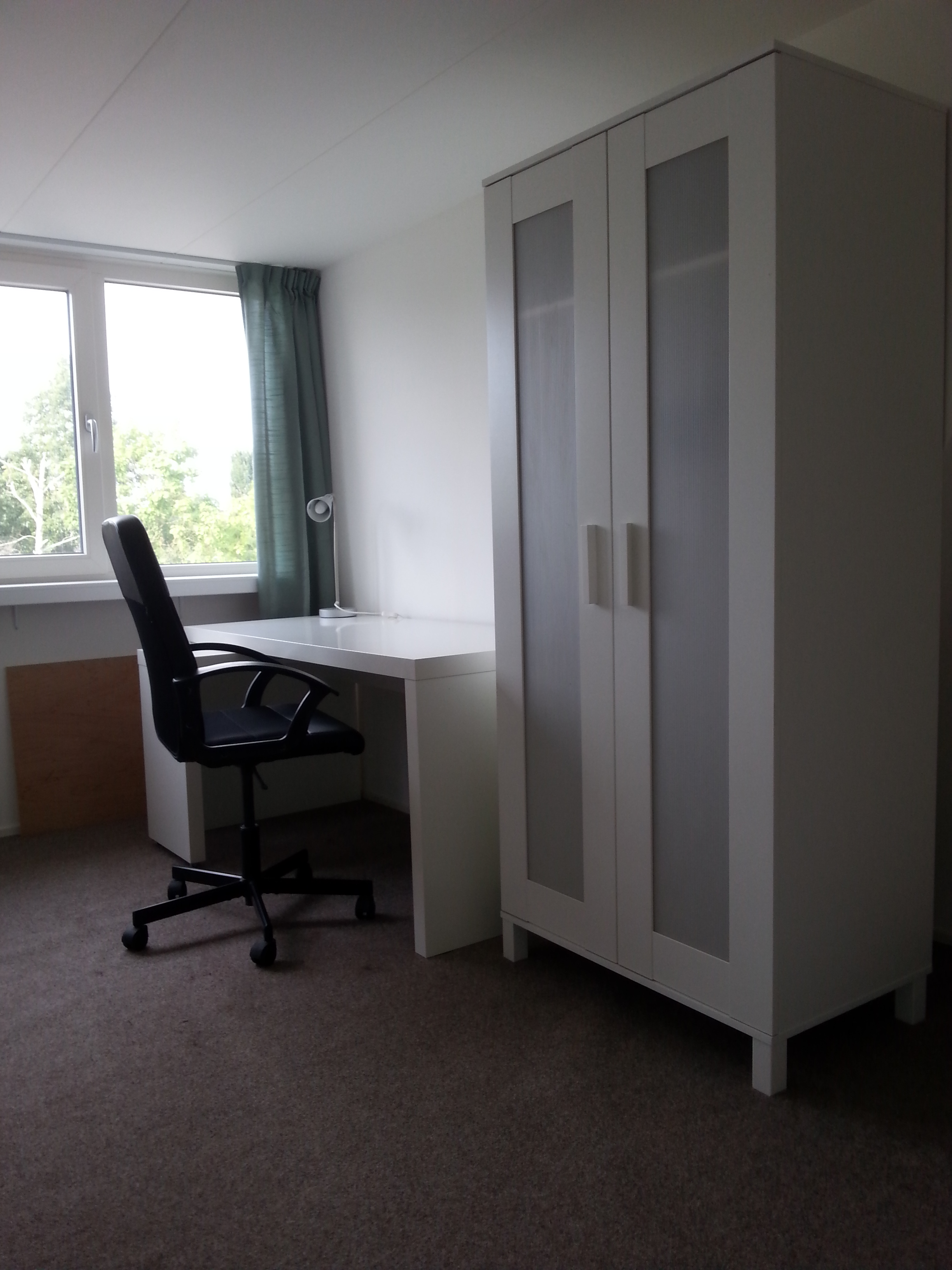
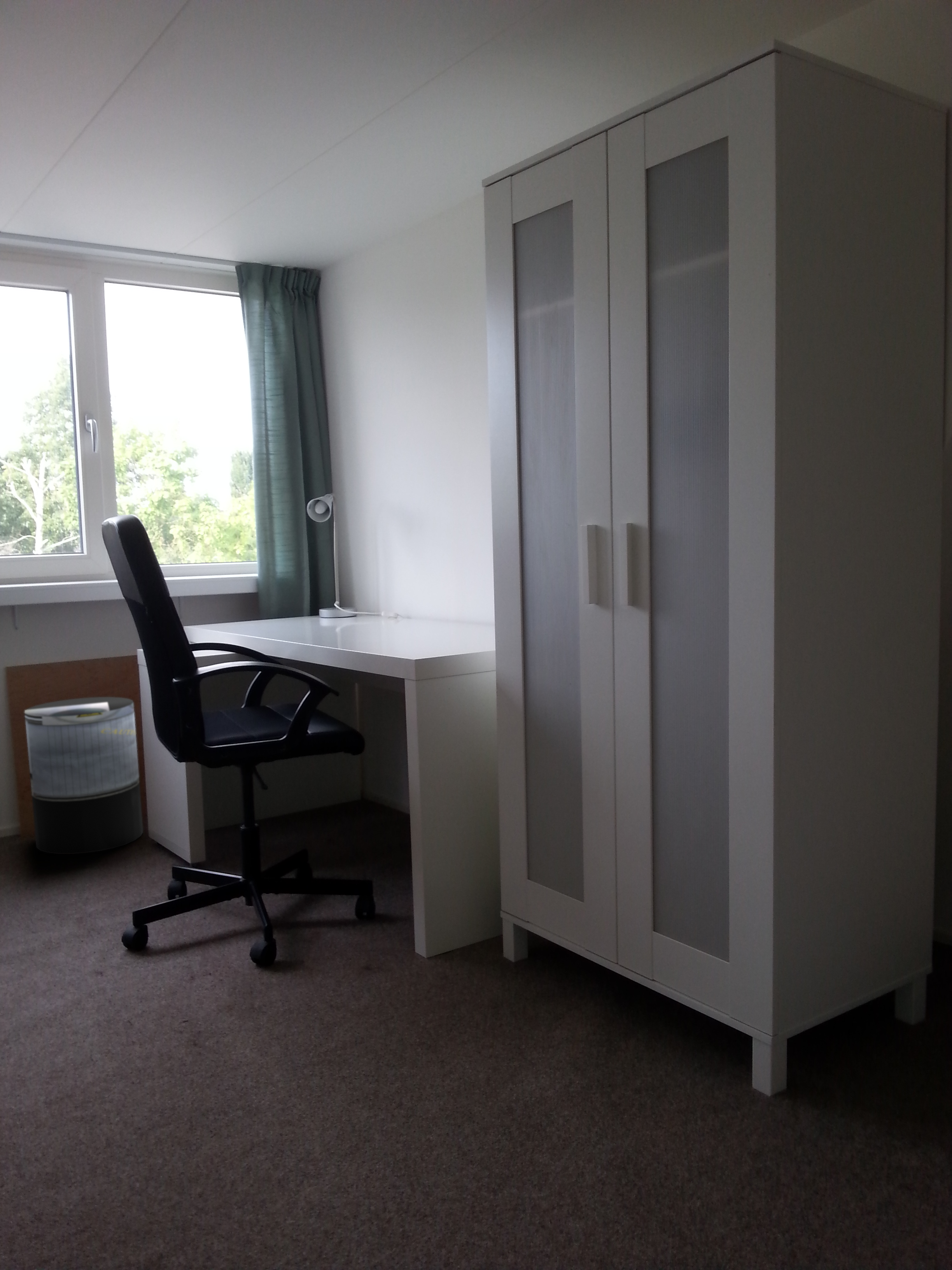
+ trash can (85, 772)
